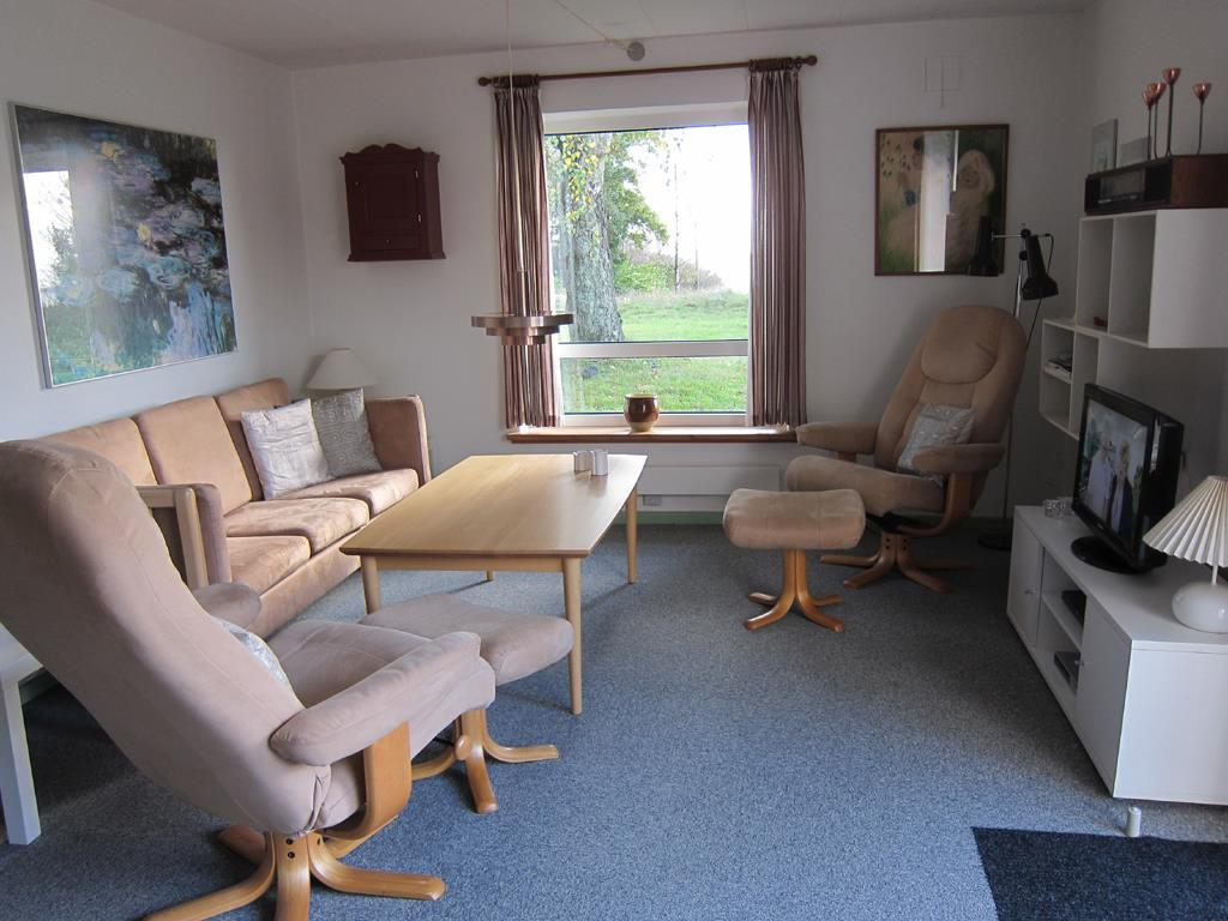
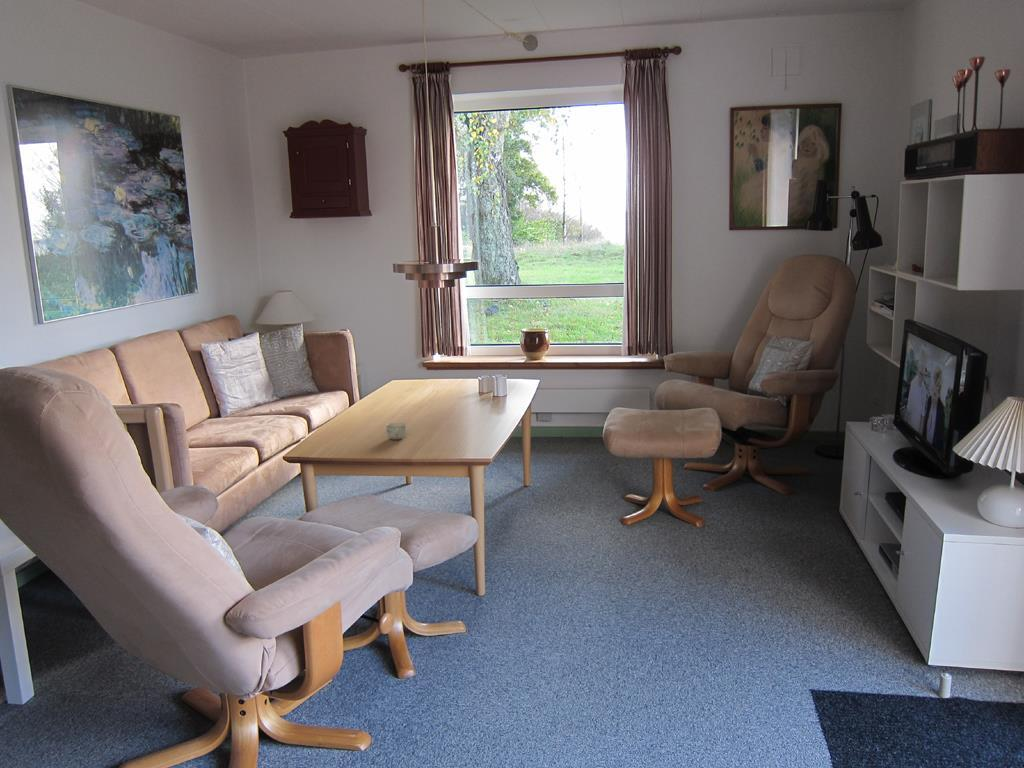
+ cup (396, 432)
